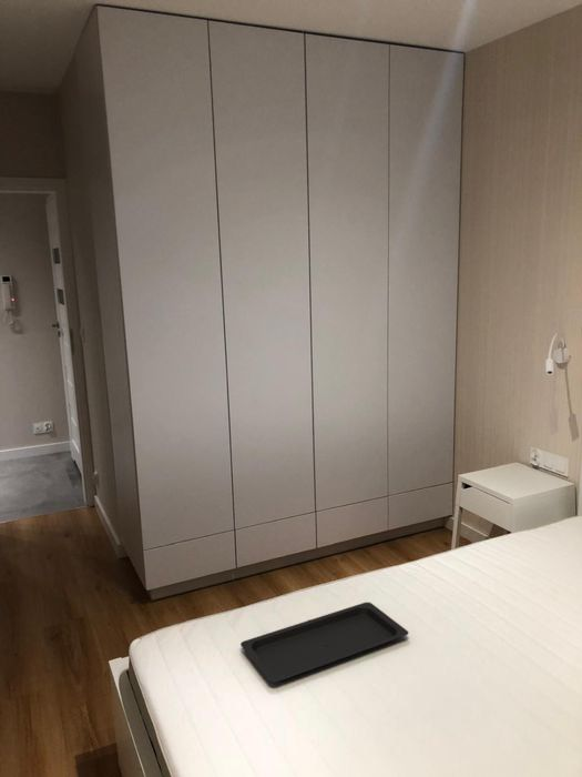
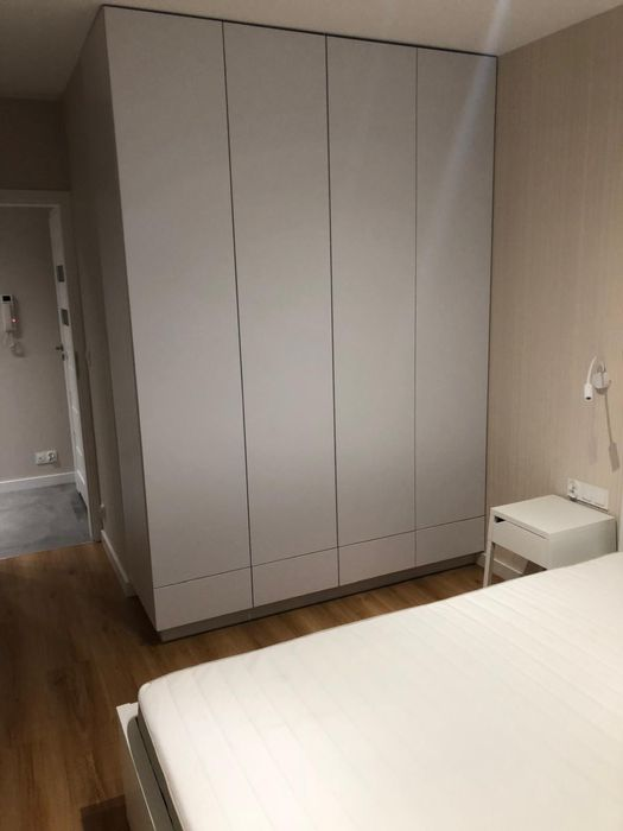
- serving tray (325, 642)
